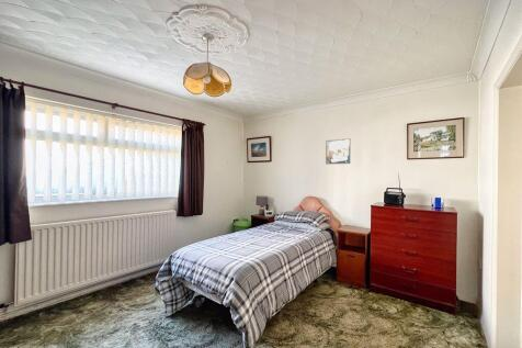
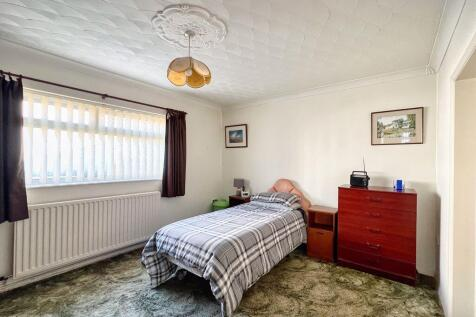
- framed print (337, 151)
